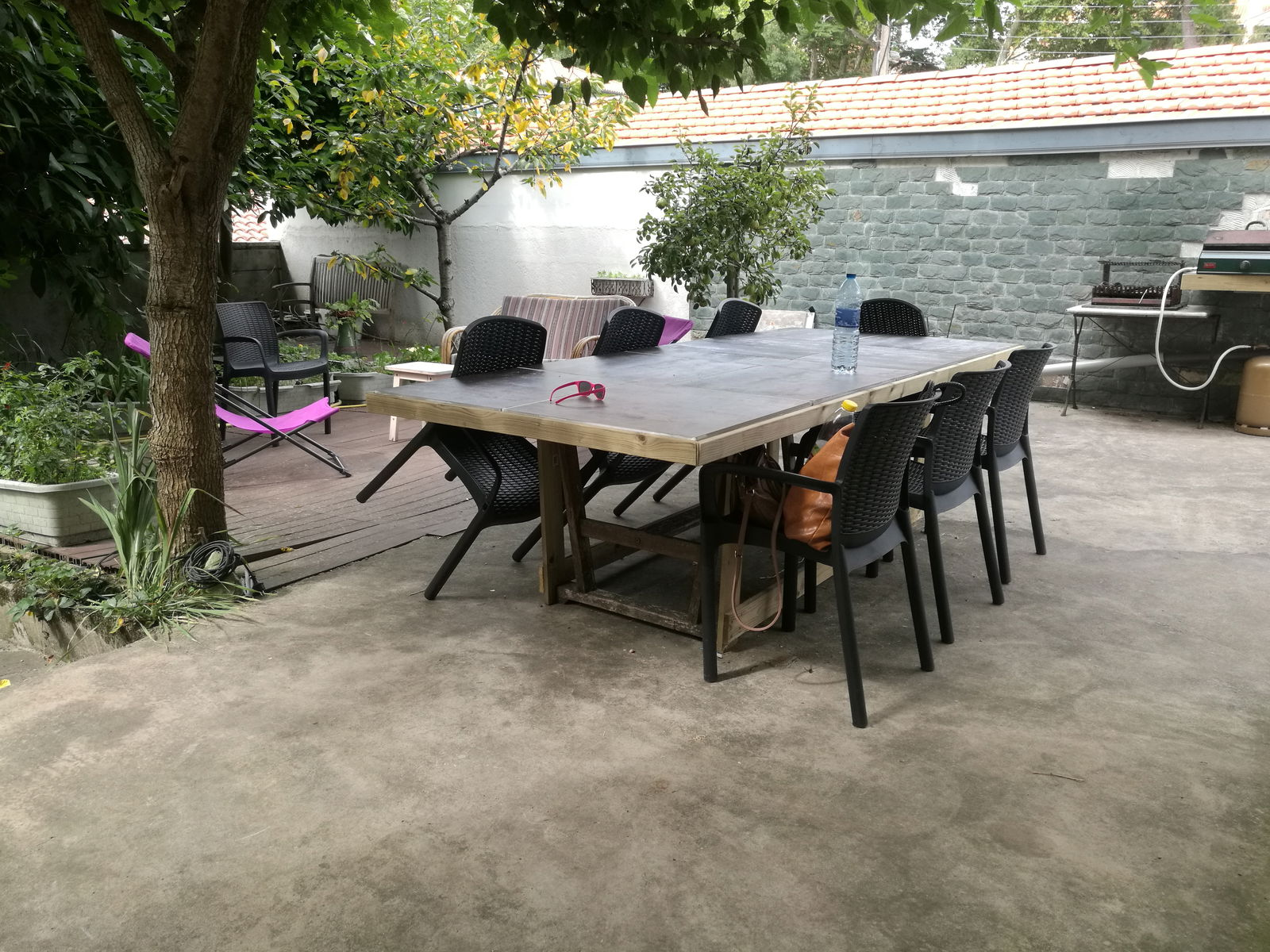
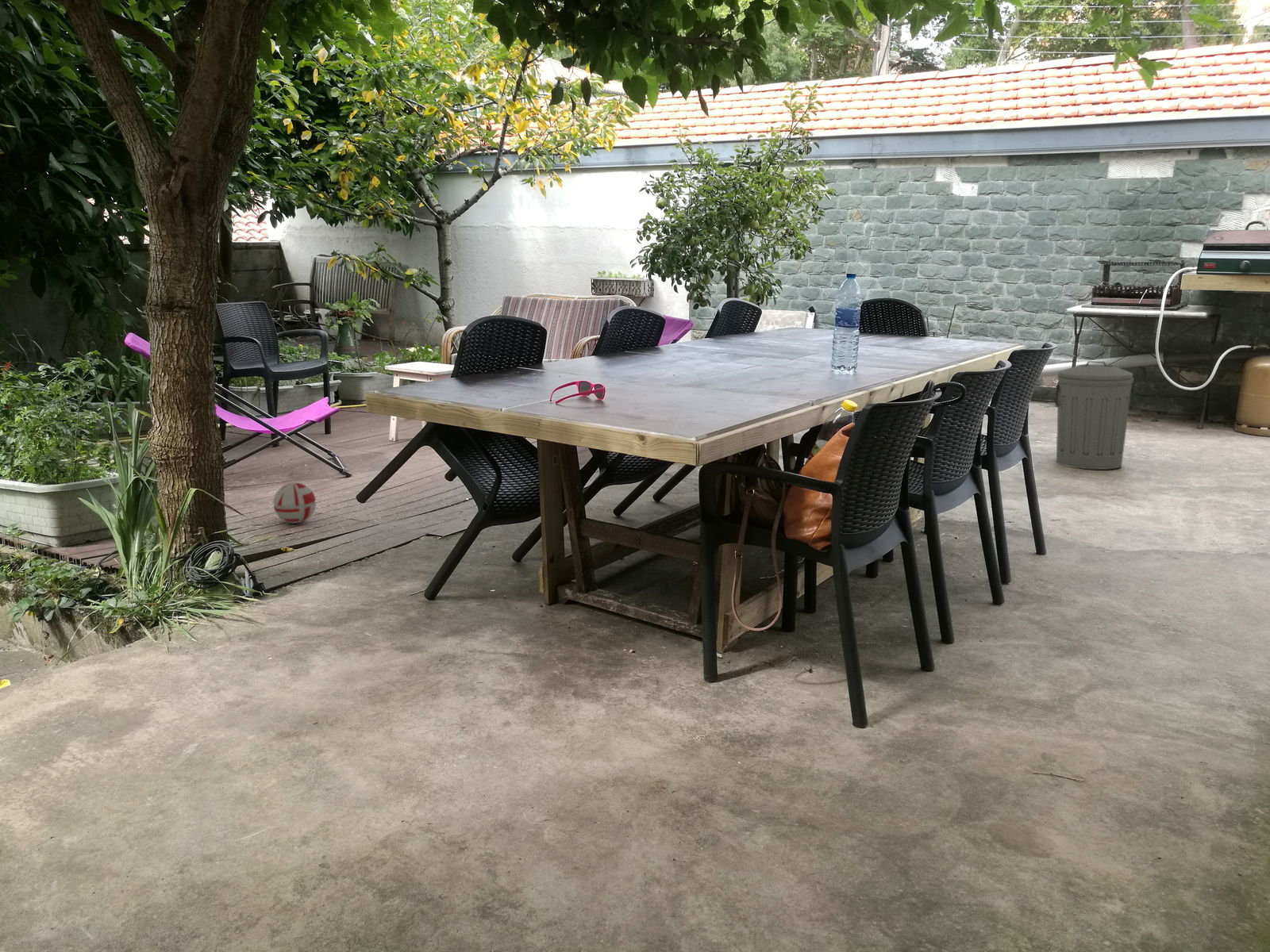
+ trash can (1092, 413)
+ ball (294, 503)
